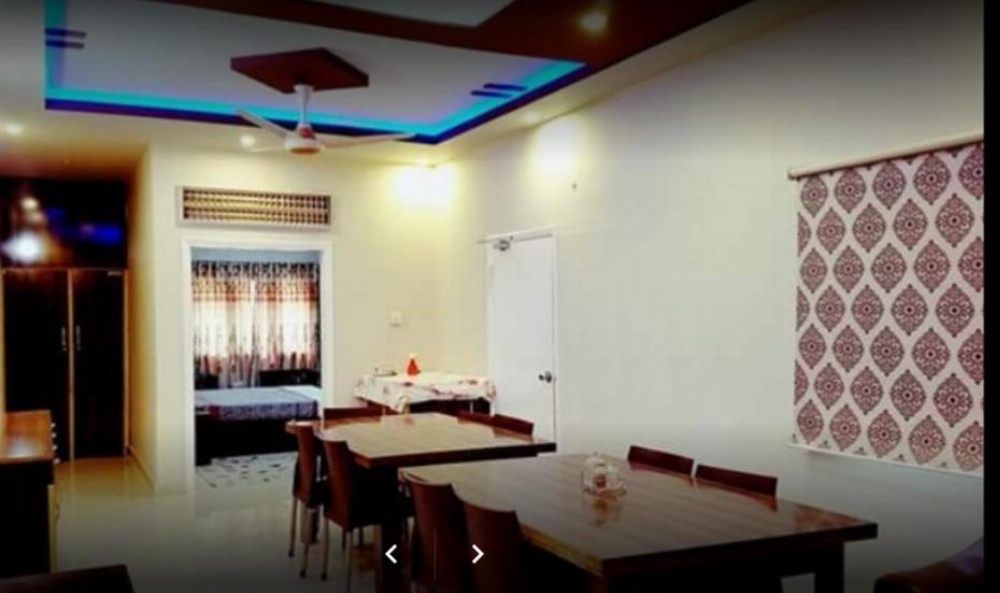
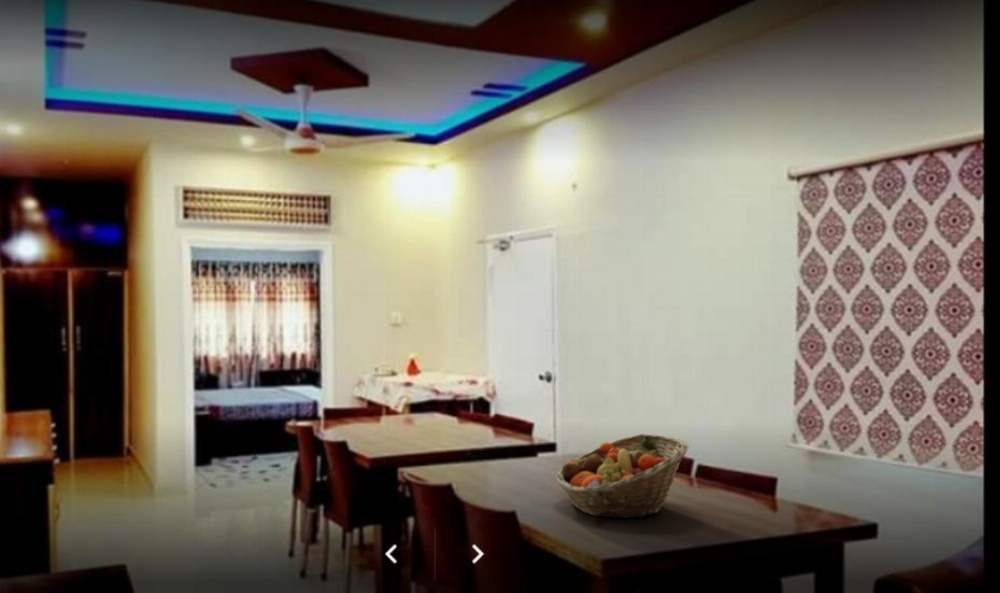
+ fruit basket (621, 473)
